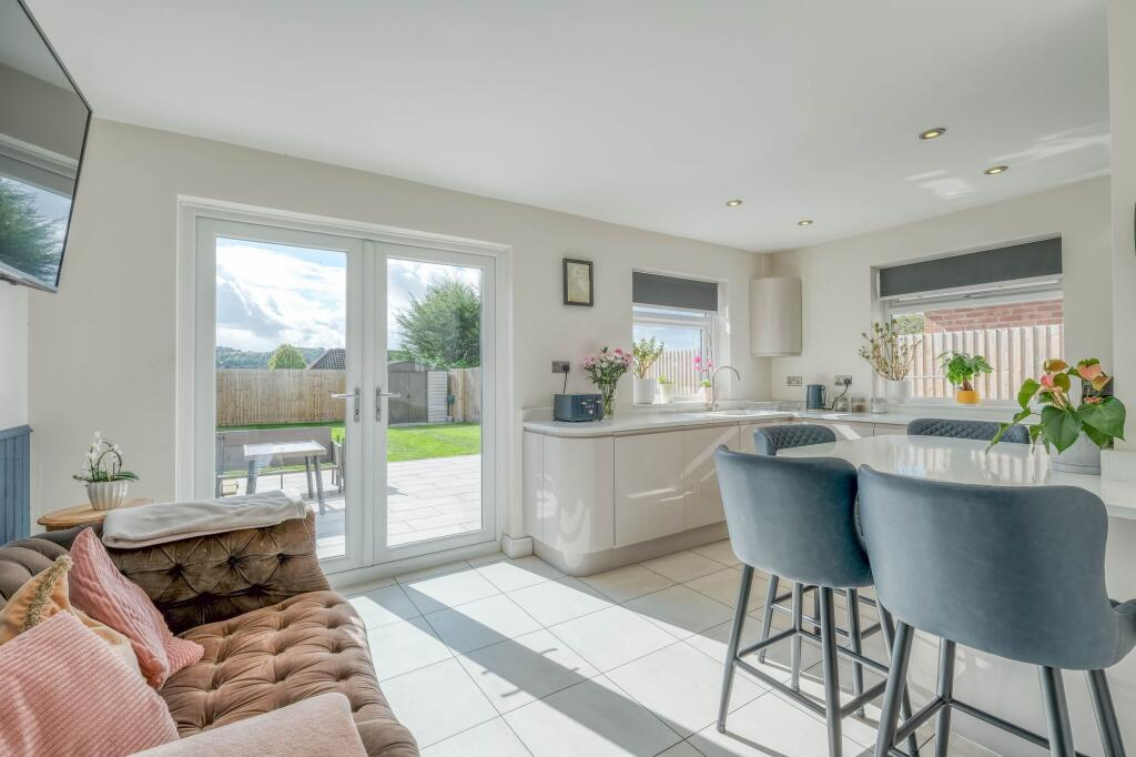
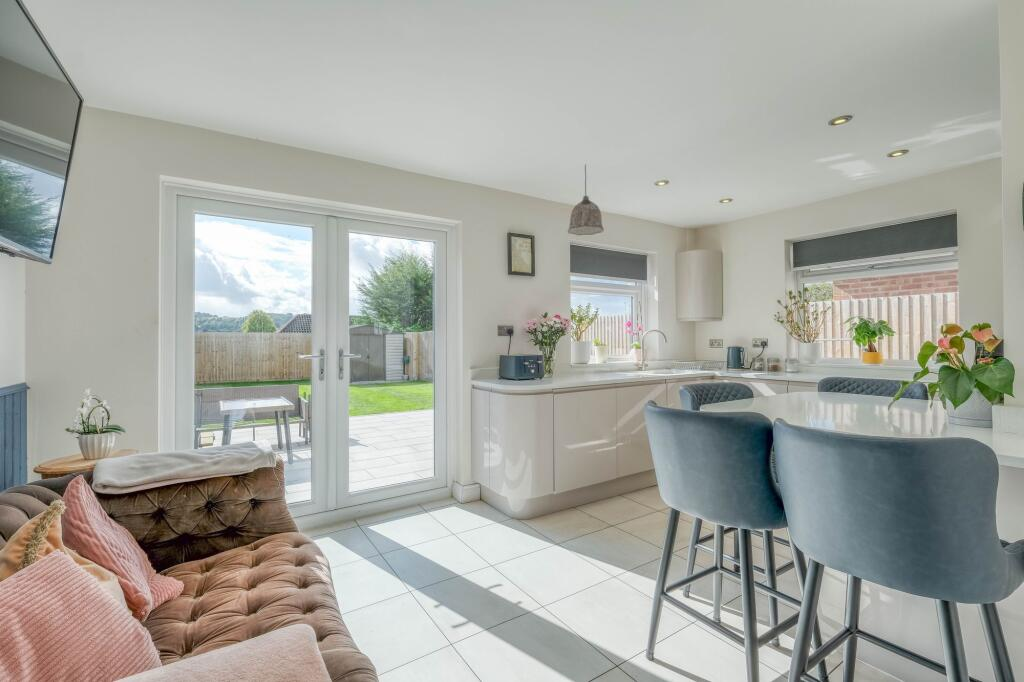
+ pendant lamp (585, 197)
